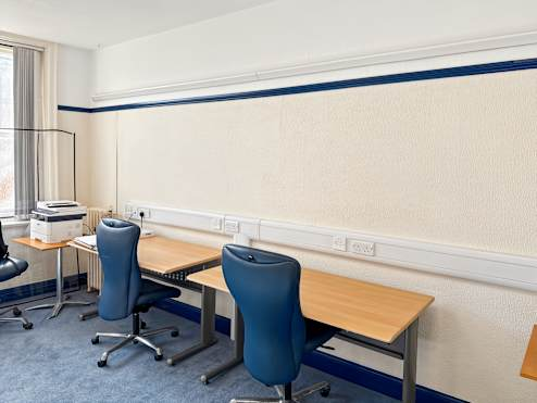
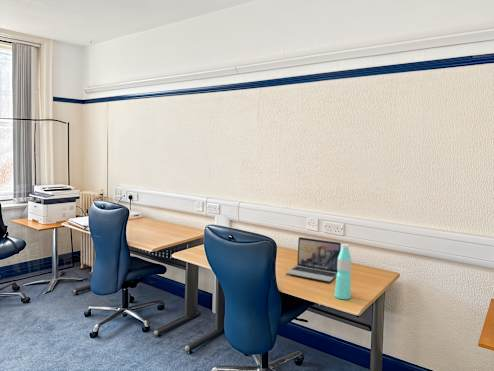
+ laptop (313, 258)
+ water bottle (343, 270)
